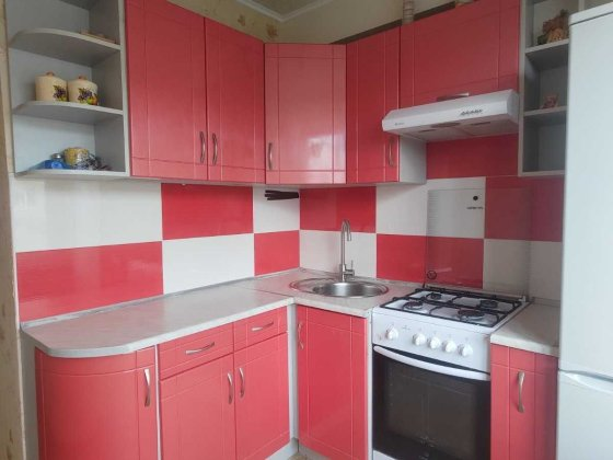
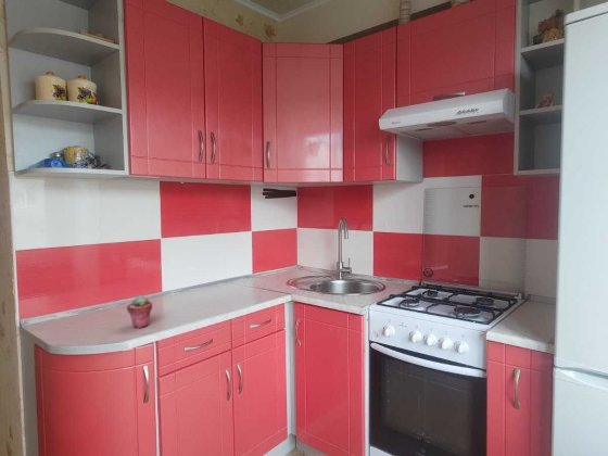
+ potted succulent (140, 309)
